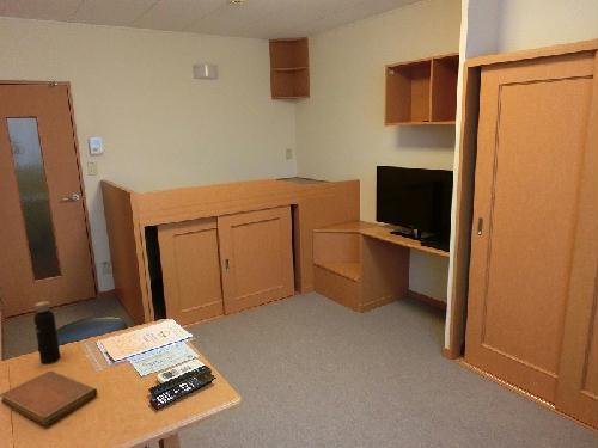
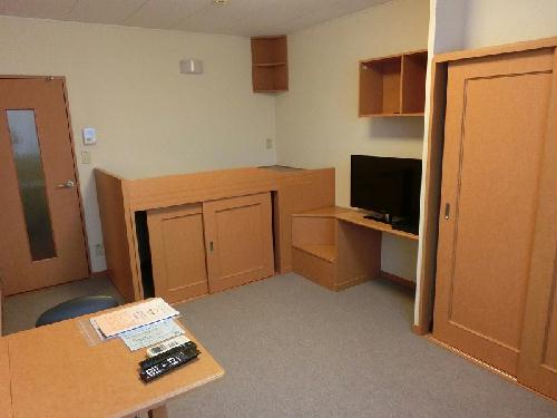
- notebook (48, 394)
- water bottle (45, 329)
